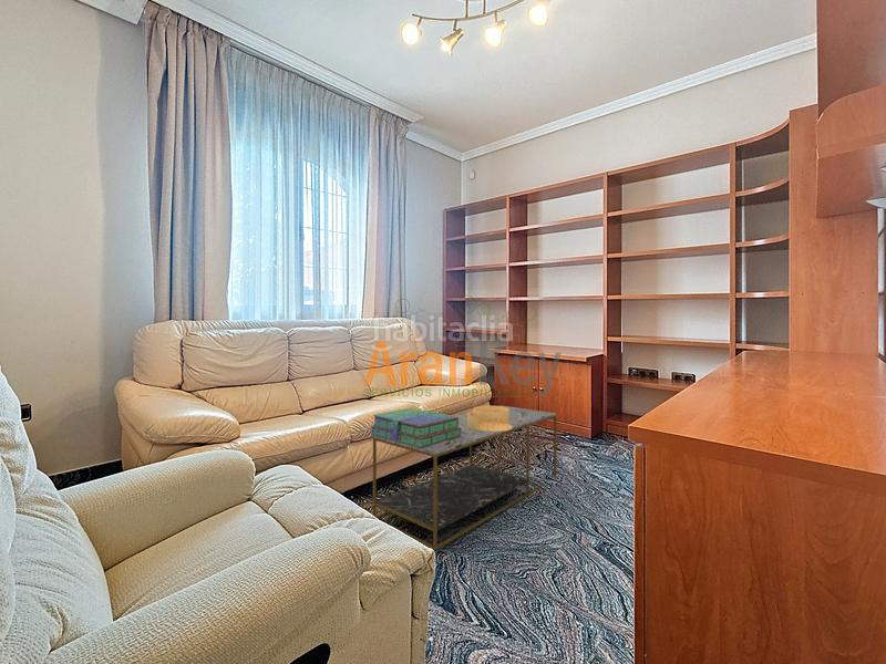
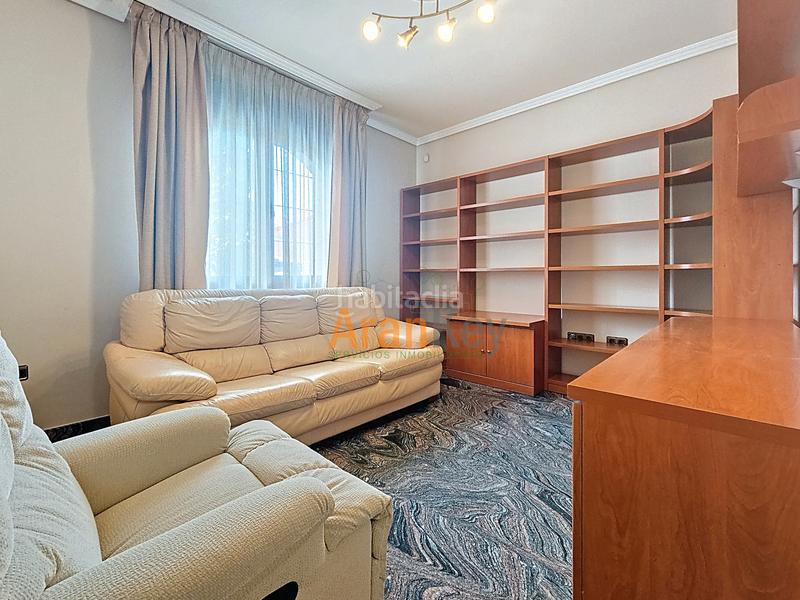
- coffee table (471, 459)
- architectural model (490, 417)
- stack of books (415, 424)
